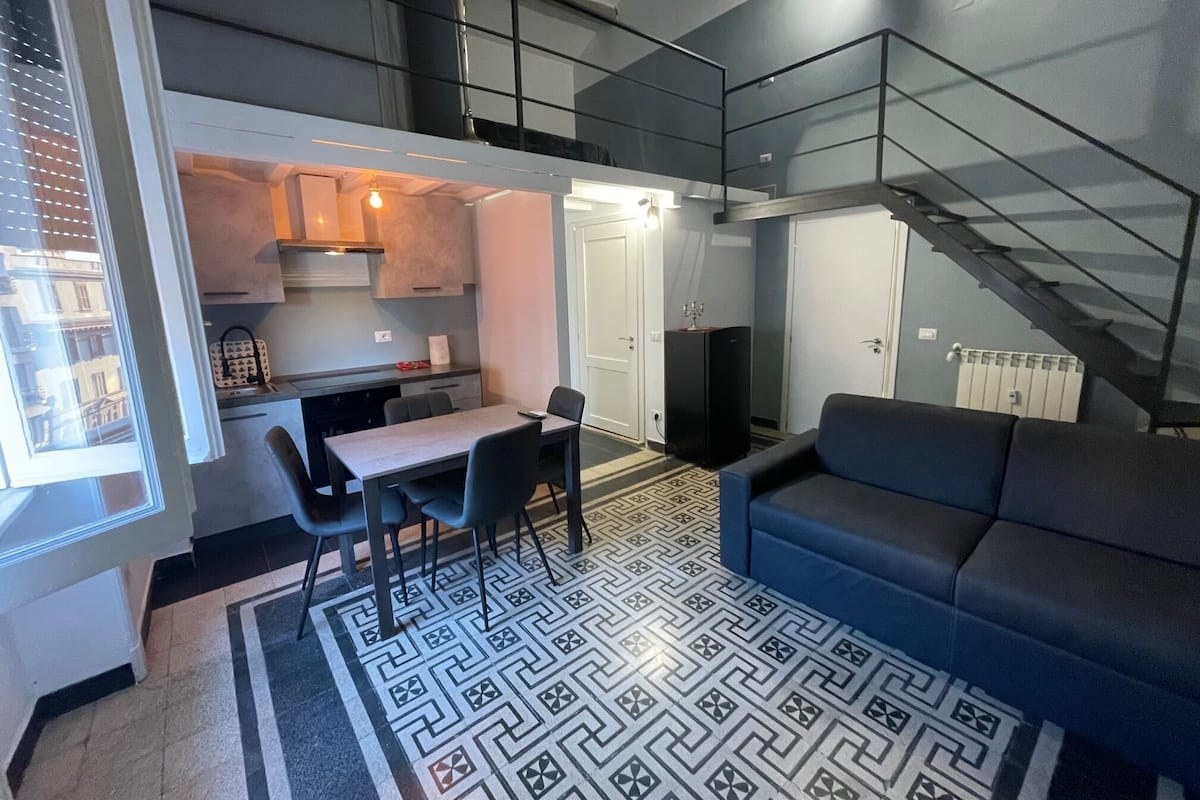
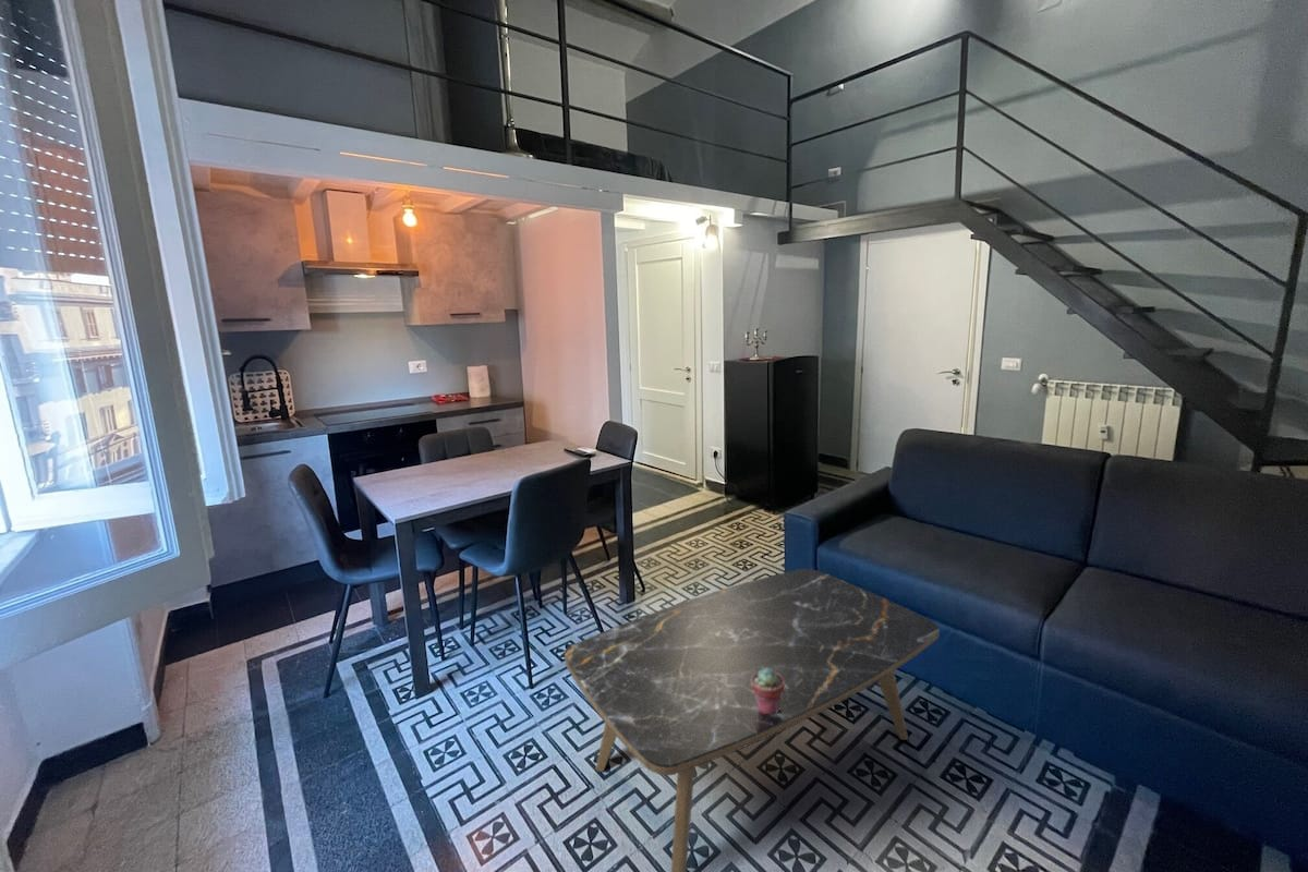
+ potted succulent (767, 687)
+ coffee table (754, 695)
